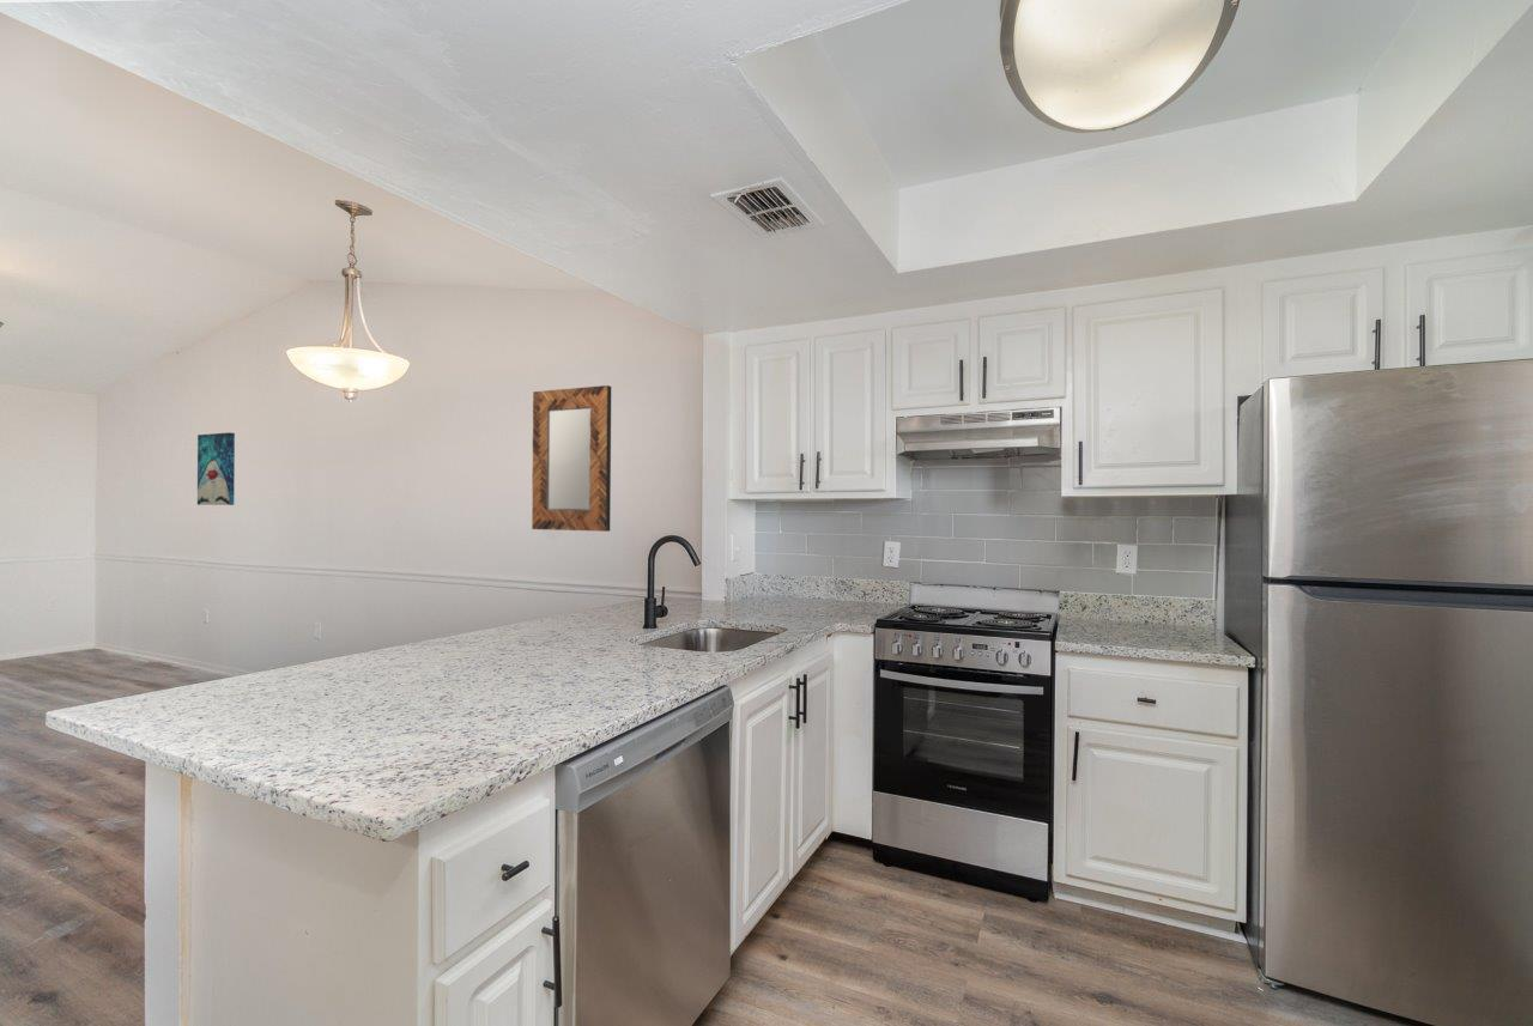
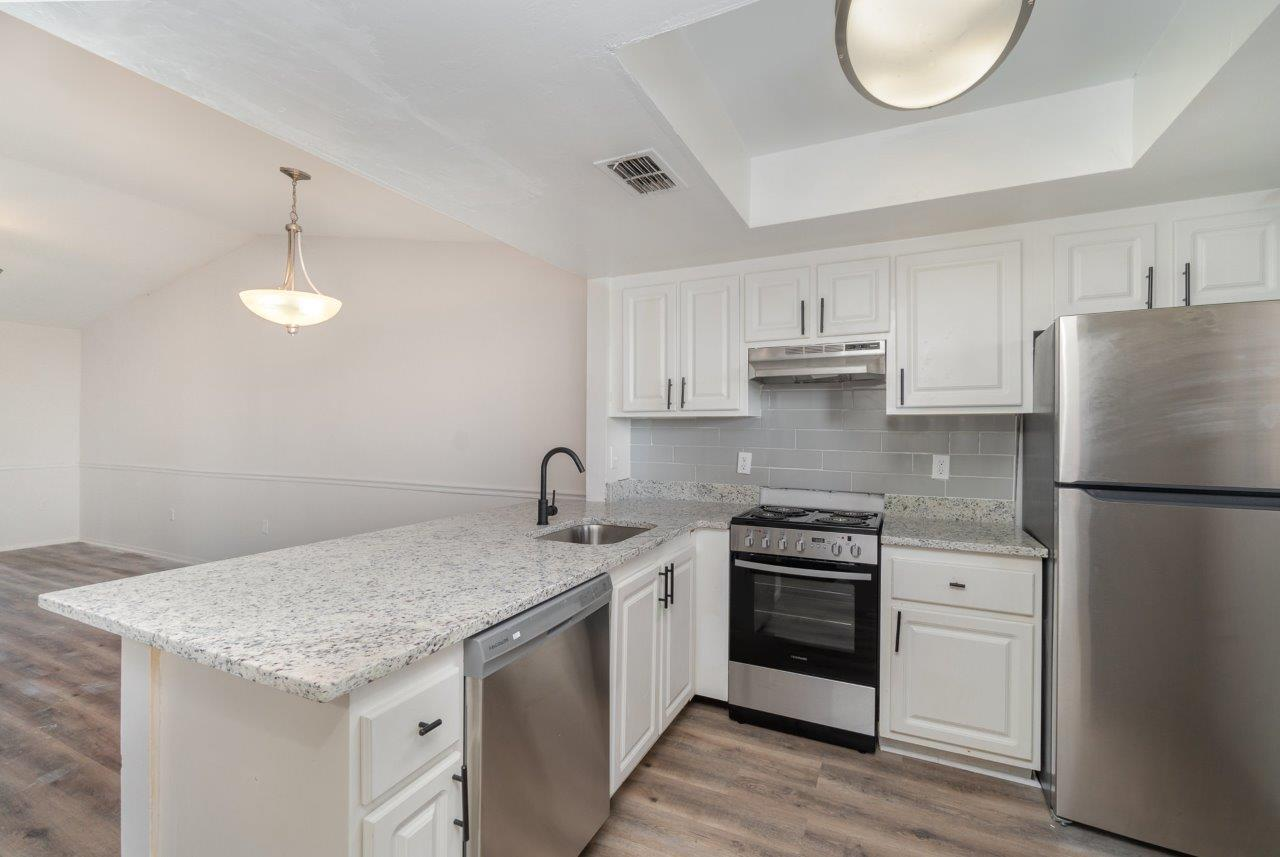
- home mirror (570, 459)
- wall art (216, 469)
